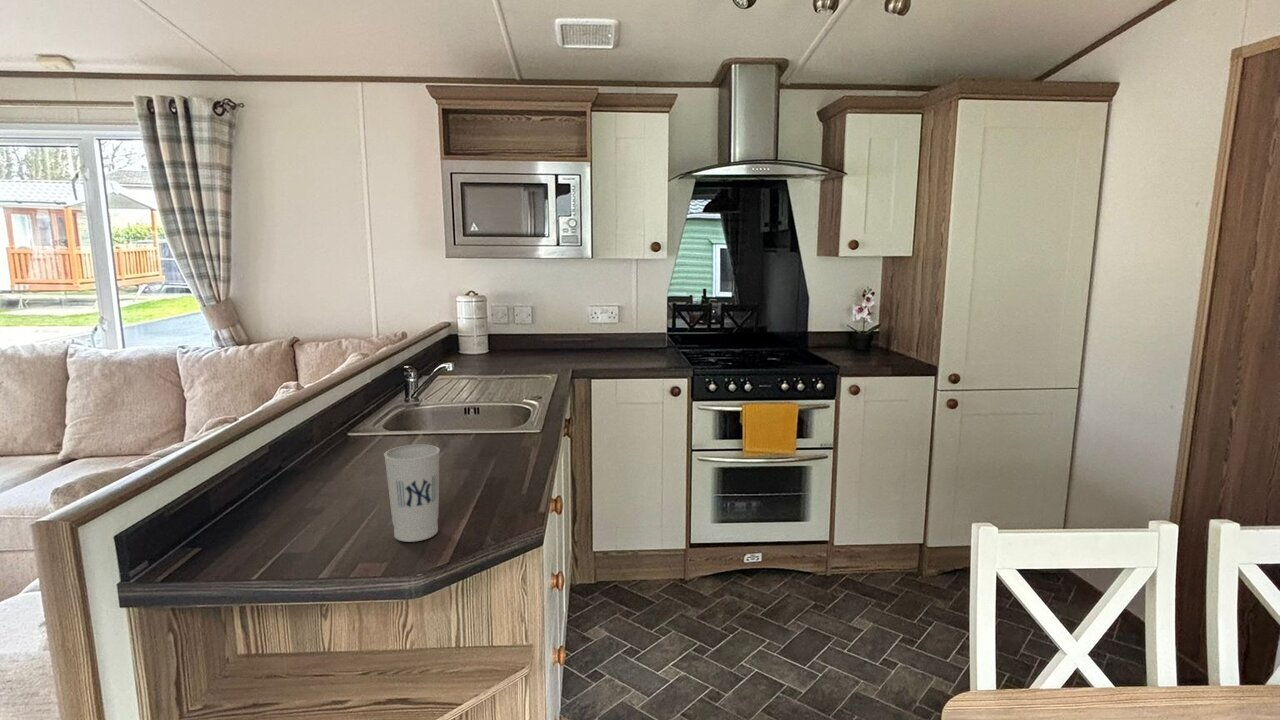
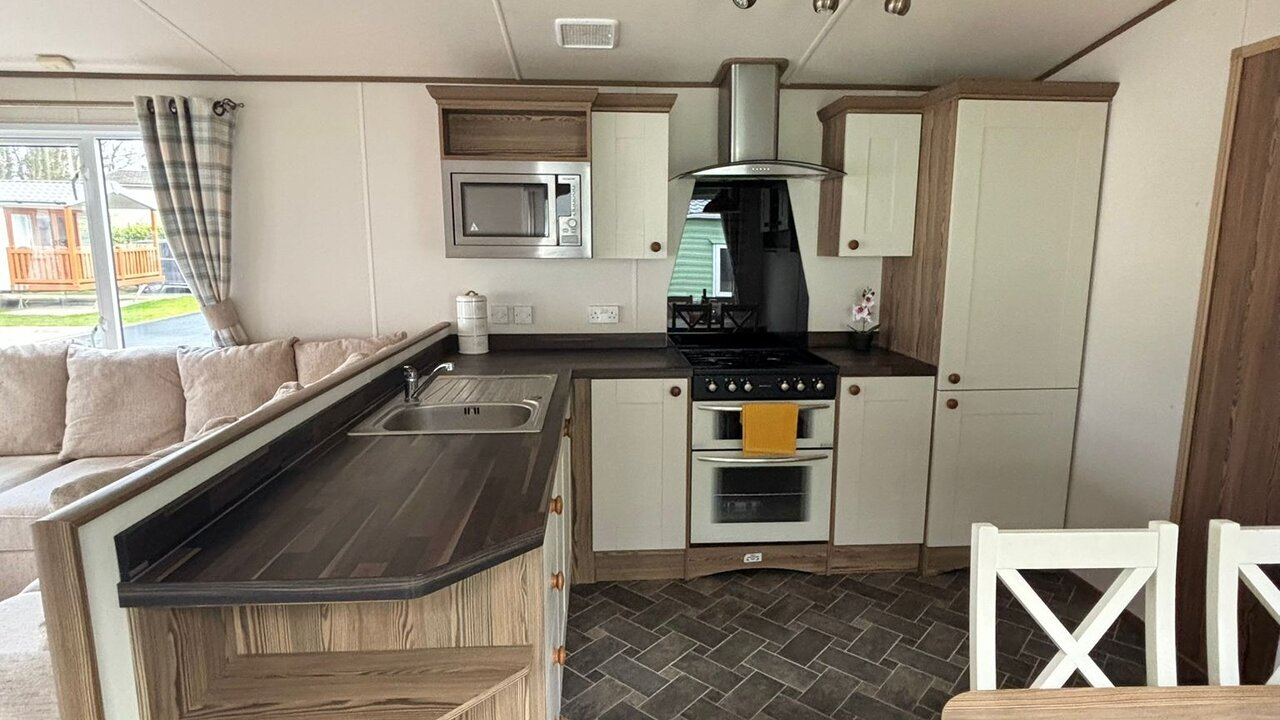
- cup (414, 492)
